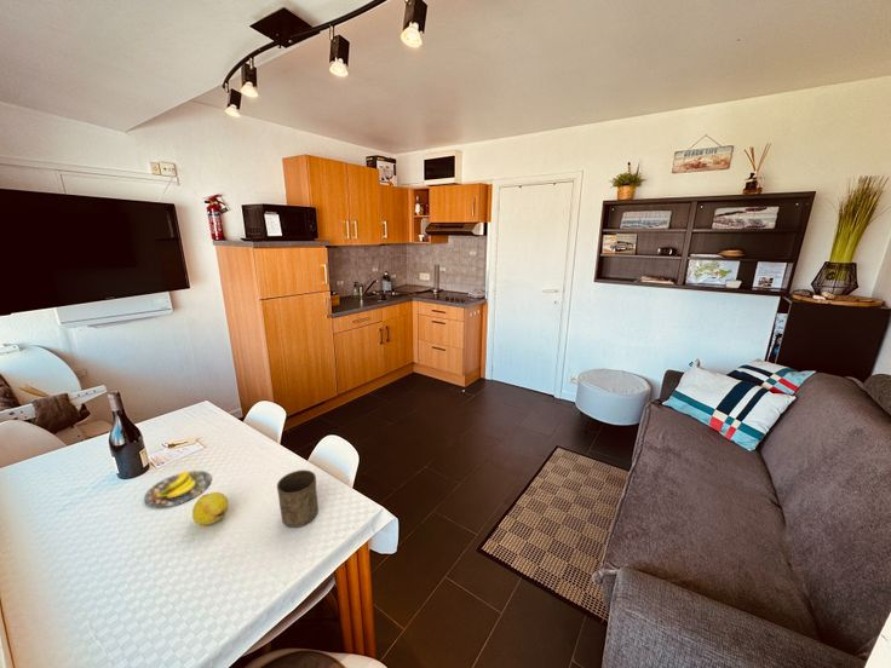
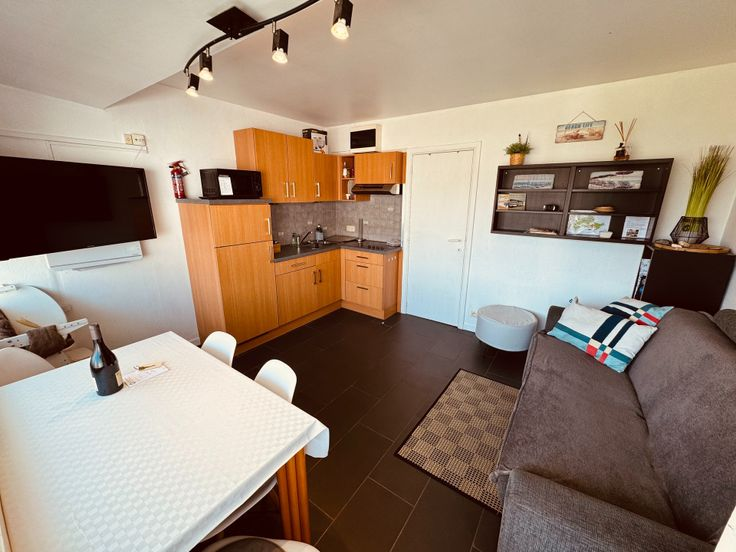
- banana (178, 483)
- fruit (211, 508)
- cup (298, 497)
